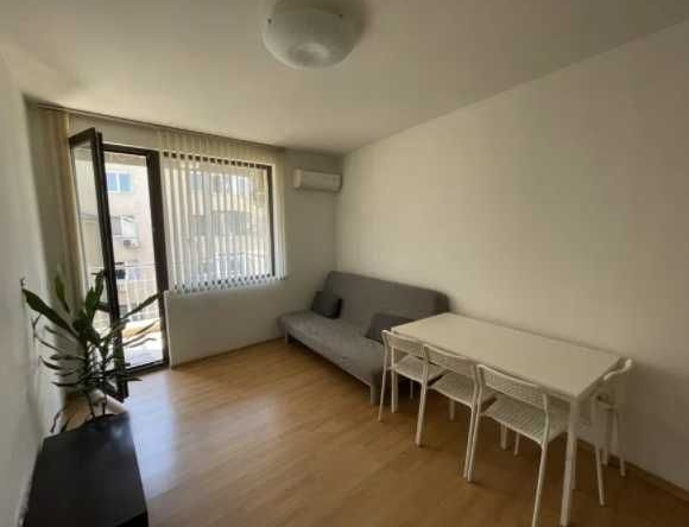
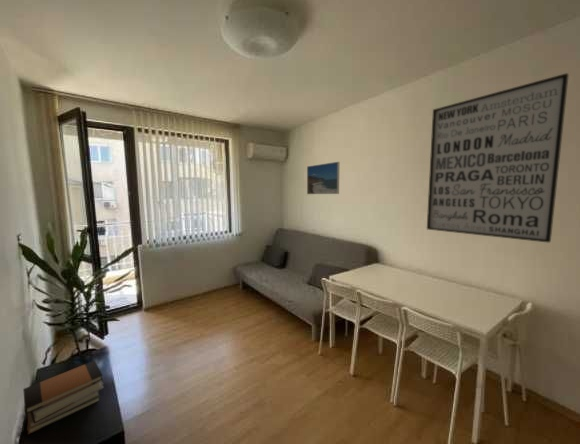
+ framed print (322, 179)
+ book stack (65, 393)
+ wall art (484, 166)
